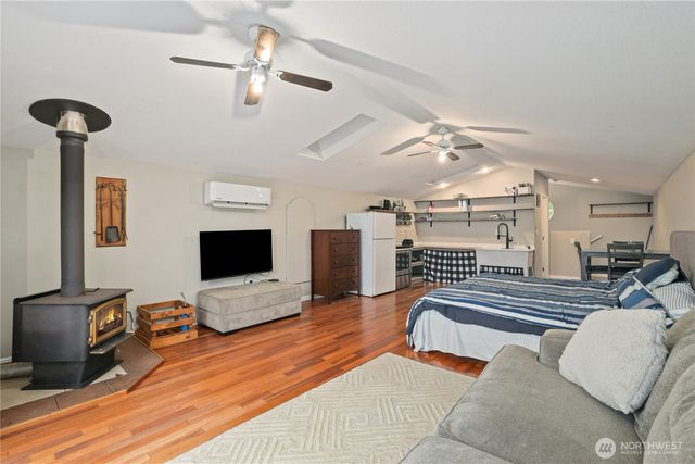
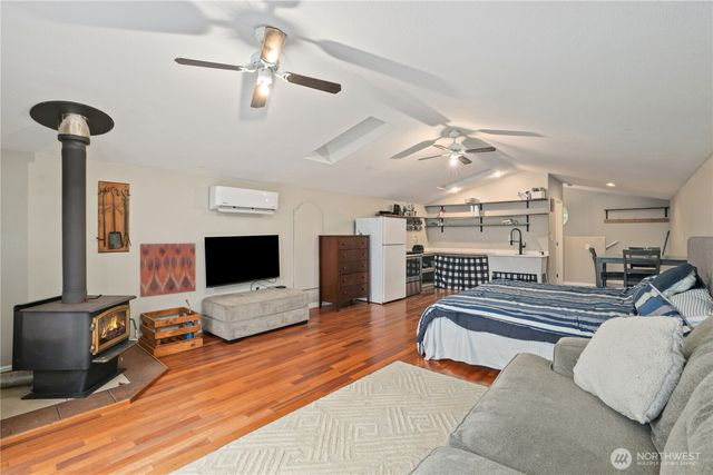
+ wall art (168, 268)
